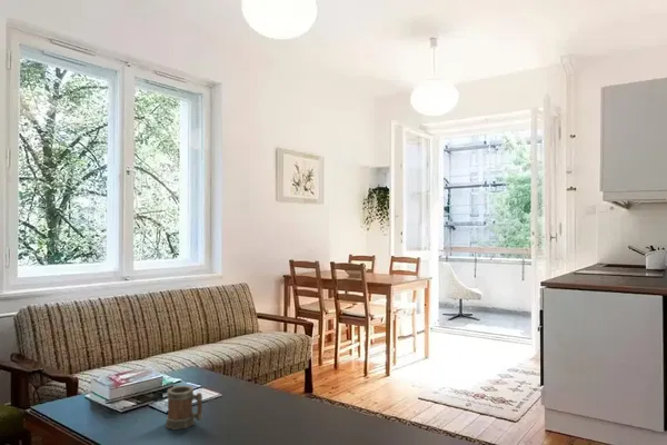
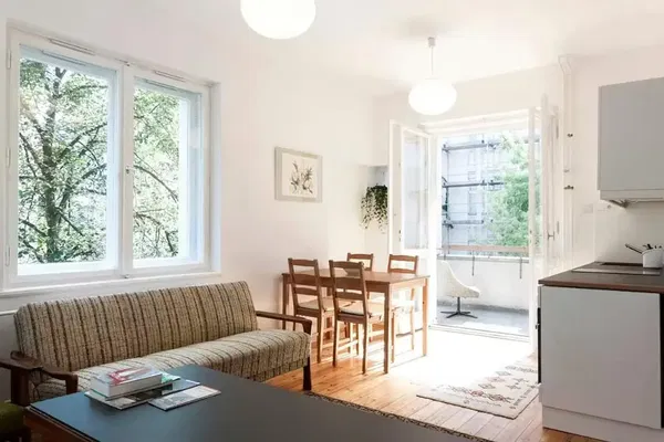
- mug (183, 406)
